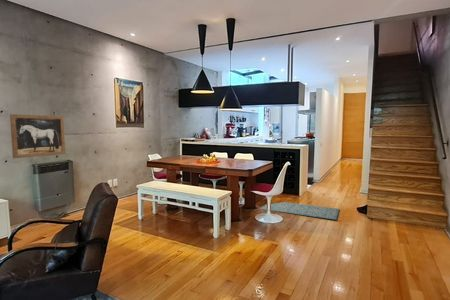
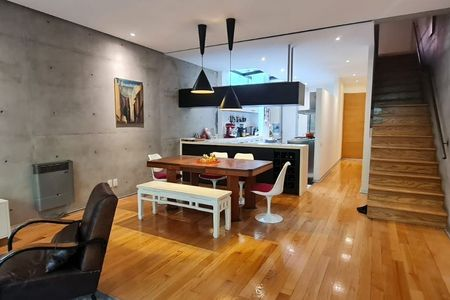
- rug (299, 208)
- wall art (39, 135)
